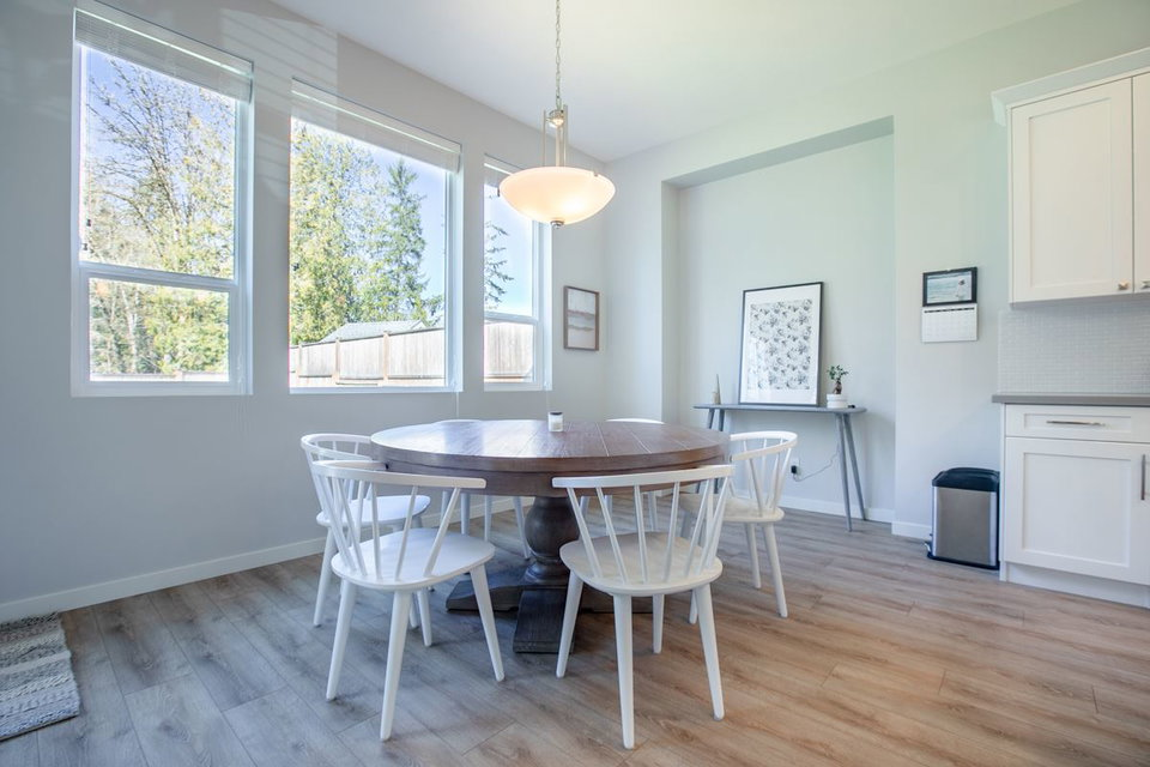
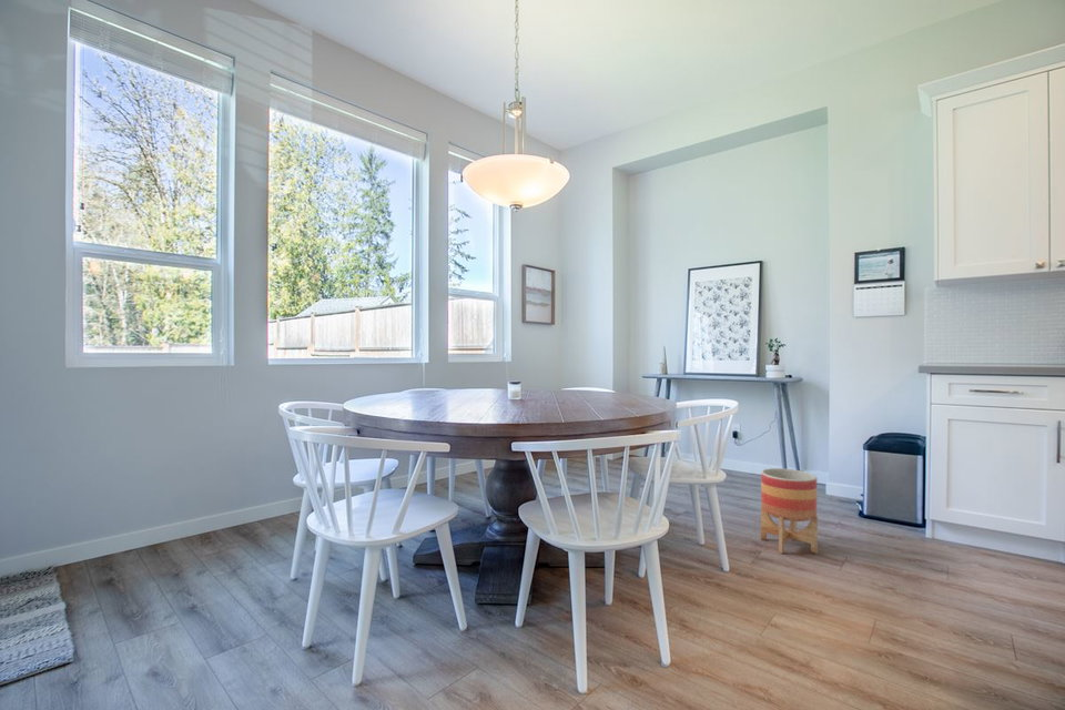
+ planter (788, 509)
